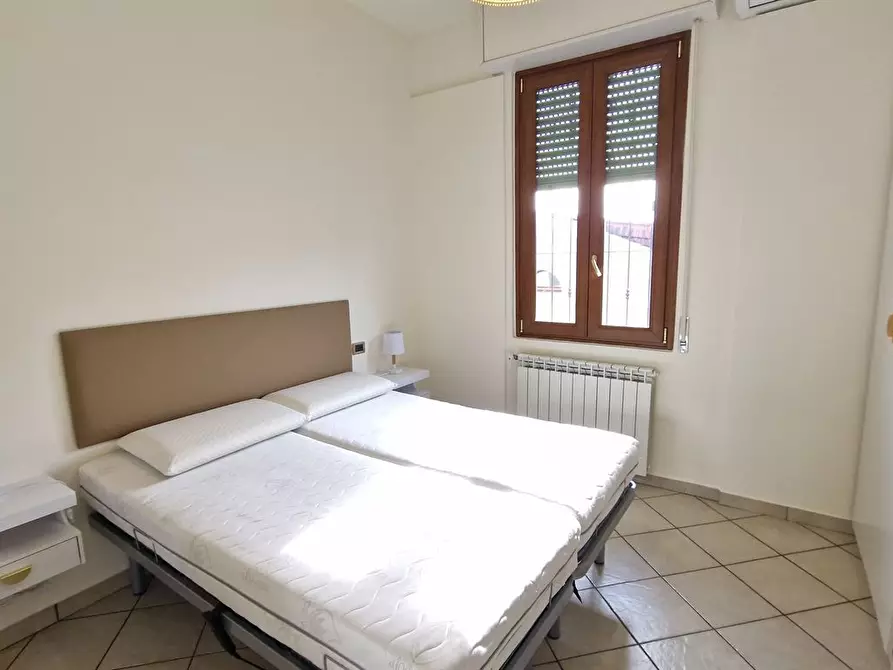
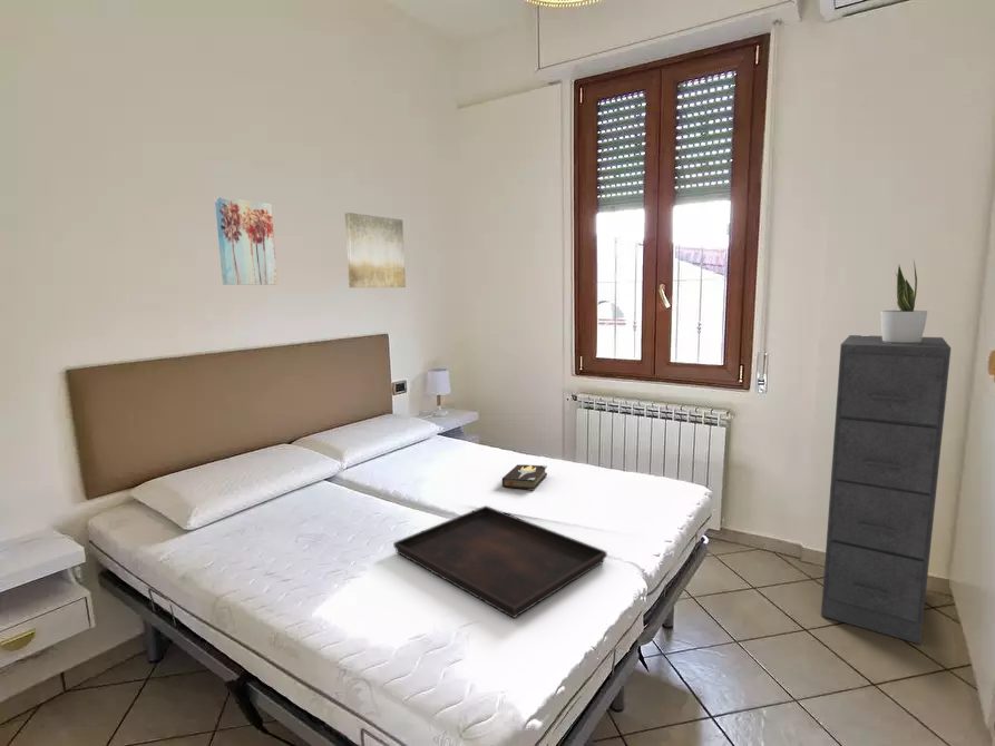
+ potted plant (905, 298)
+ filing cabinet (881, 477)
+ wall art (377, 252)
+ wall art (247, 243)
+ hardback book (525, 475)
+ serving tray (497, 551)
